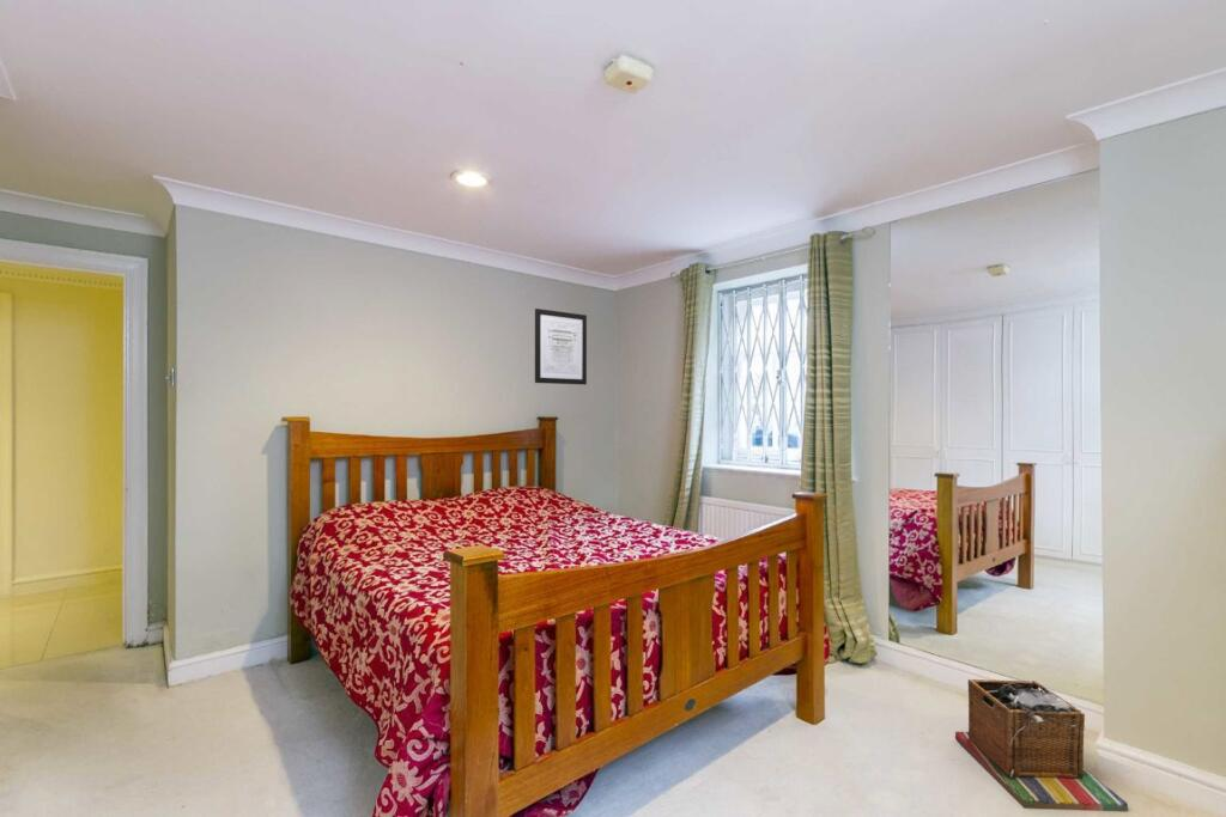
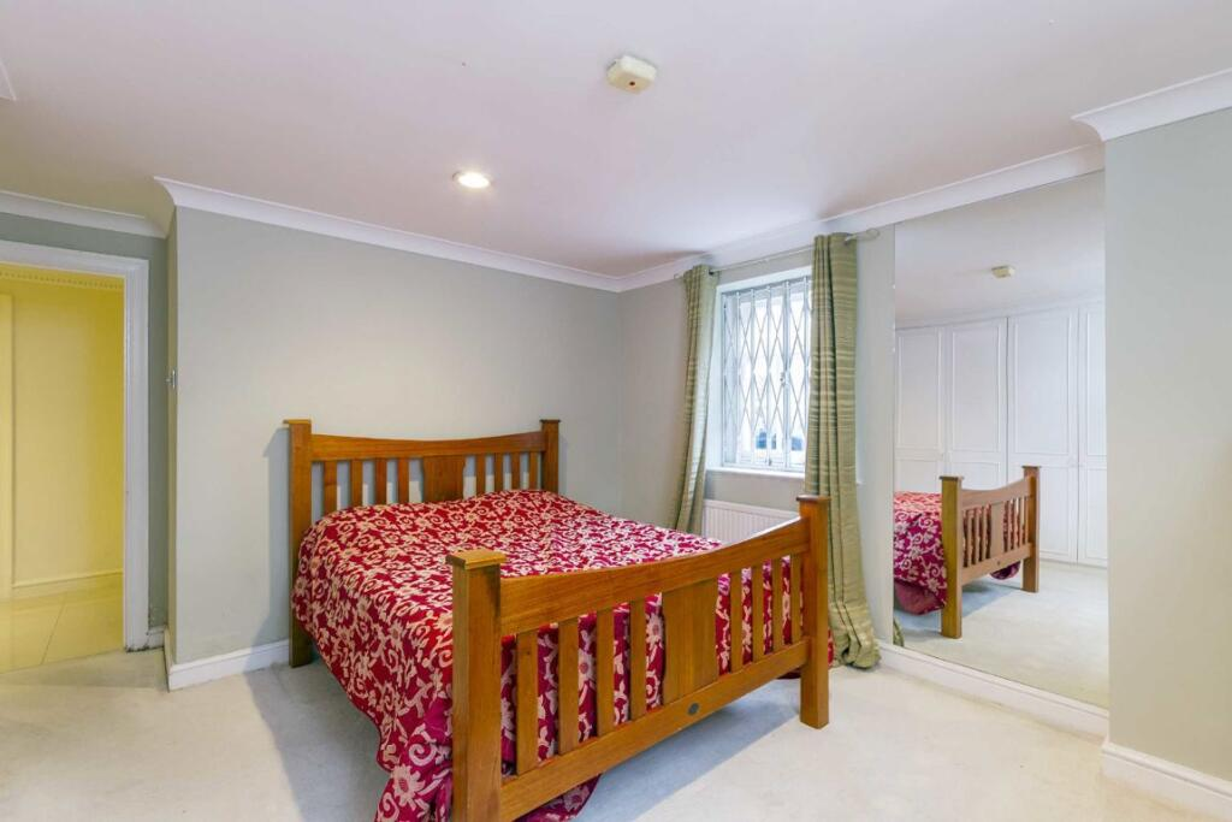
- laundry basket (1032, 736)
- wall art (562, 347)
